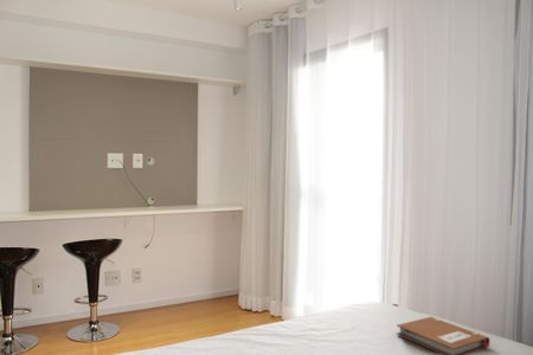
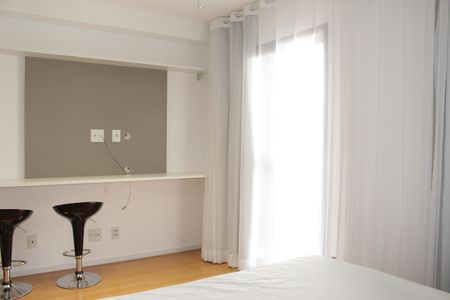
- notebook (443, 335)
